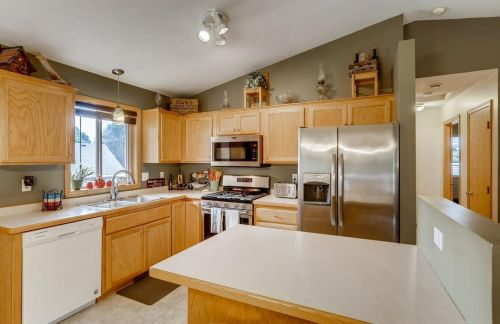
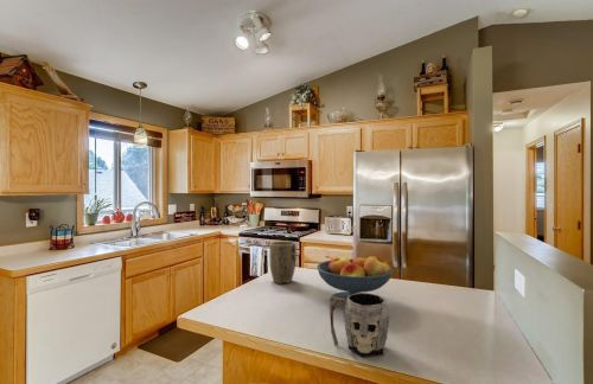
+ mug (358, 322)
+ plant pot (282, 262)
+ fruit bowl (353, 277)
